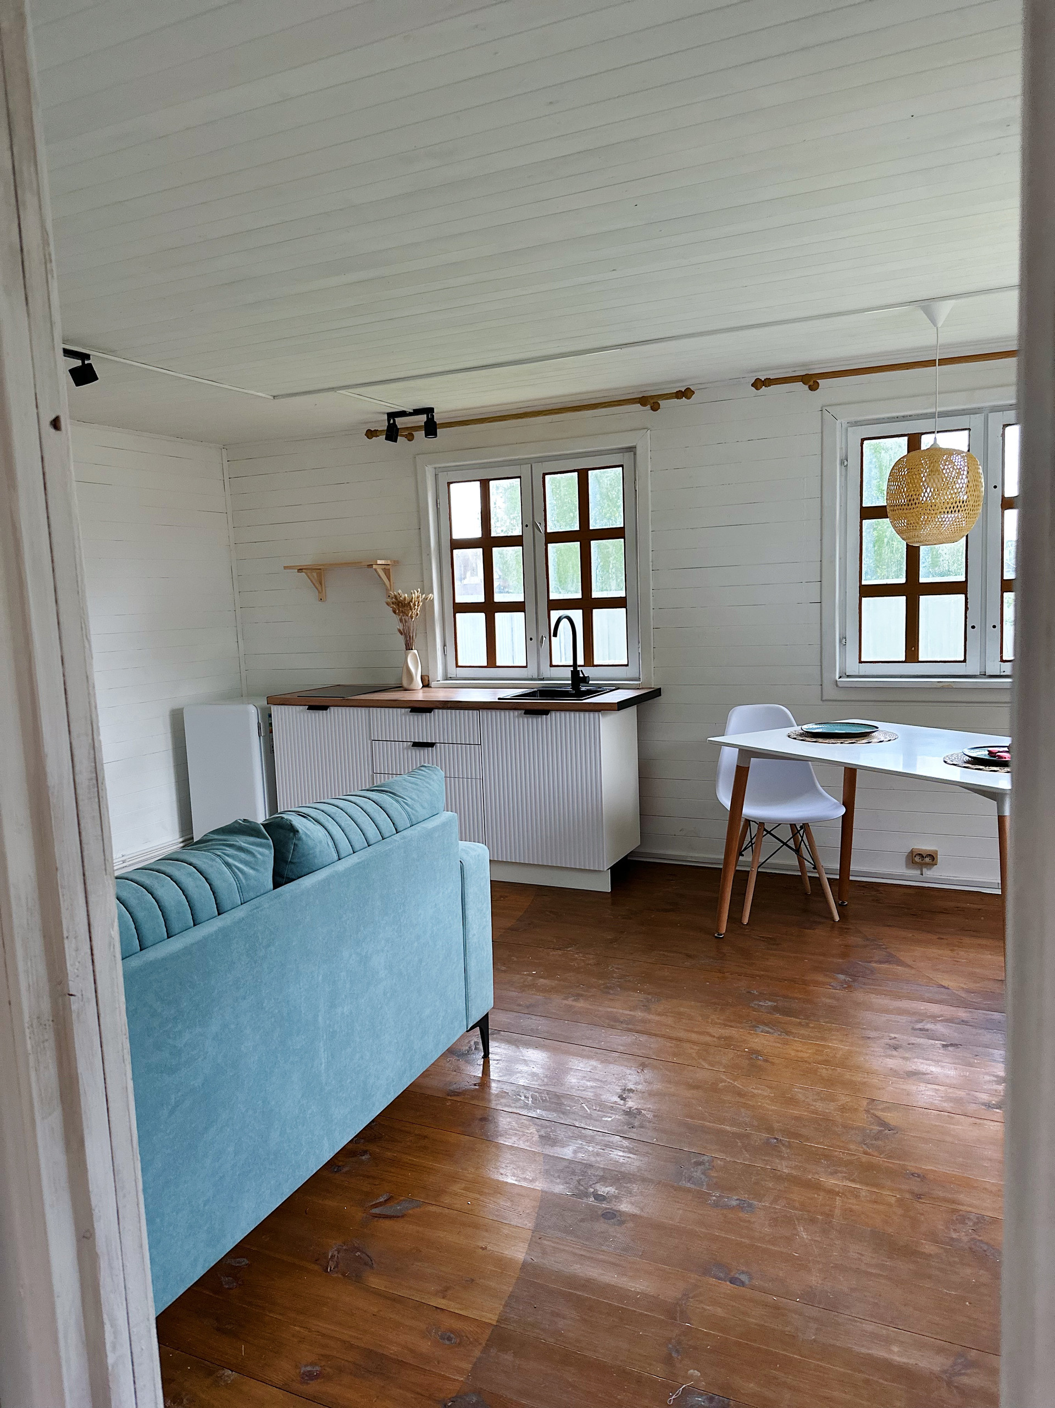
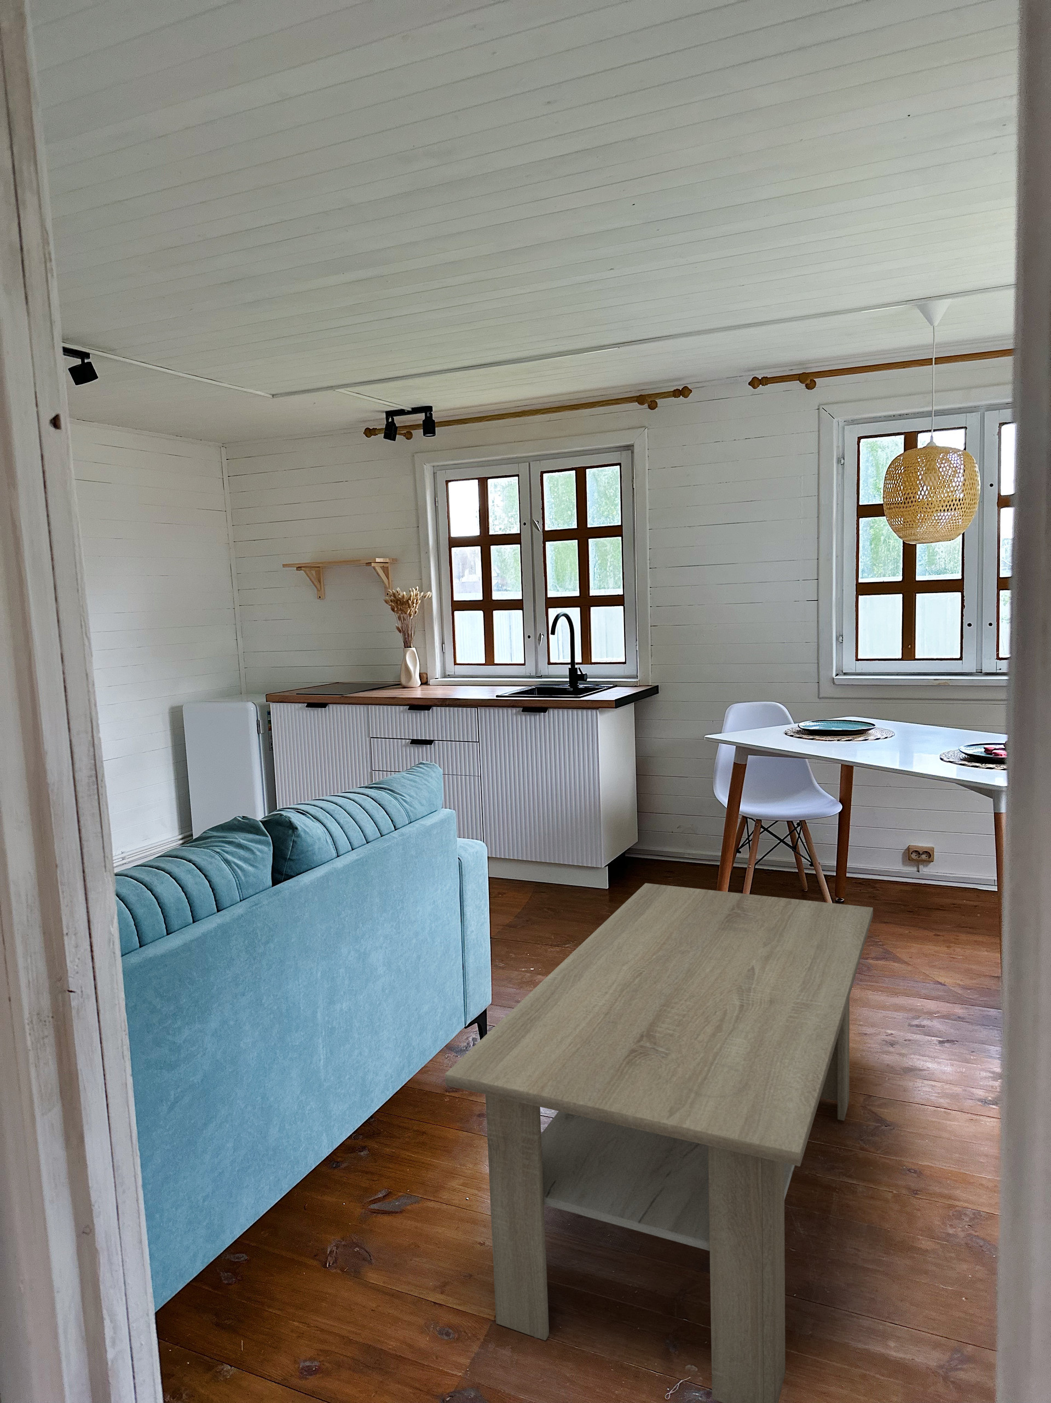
+ coffee table (700, 1087)
